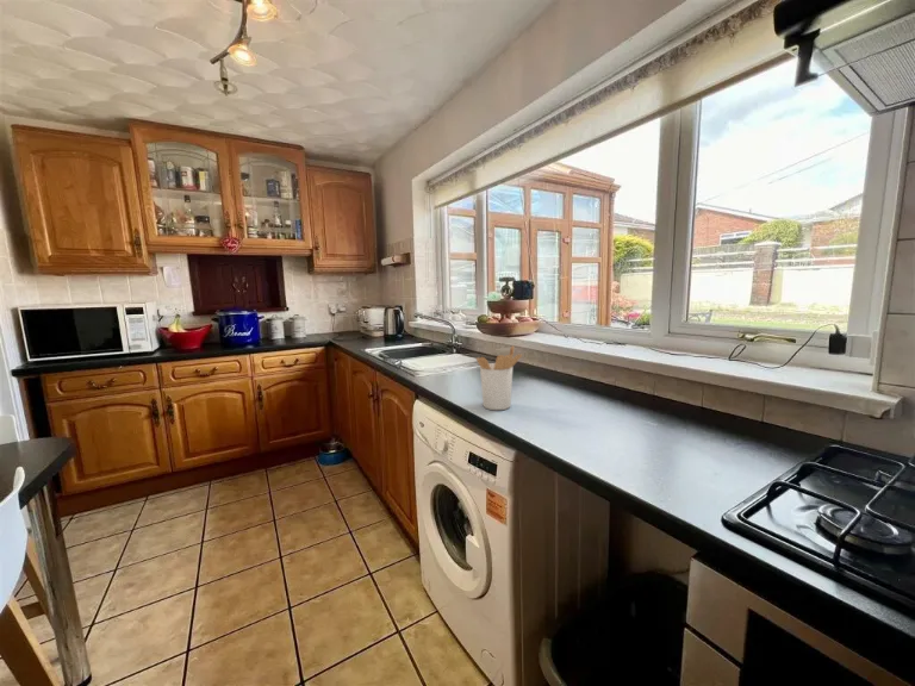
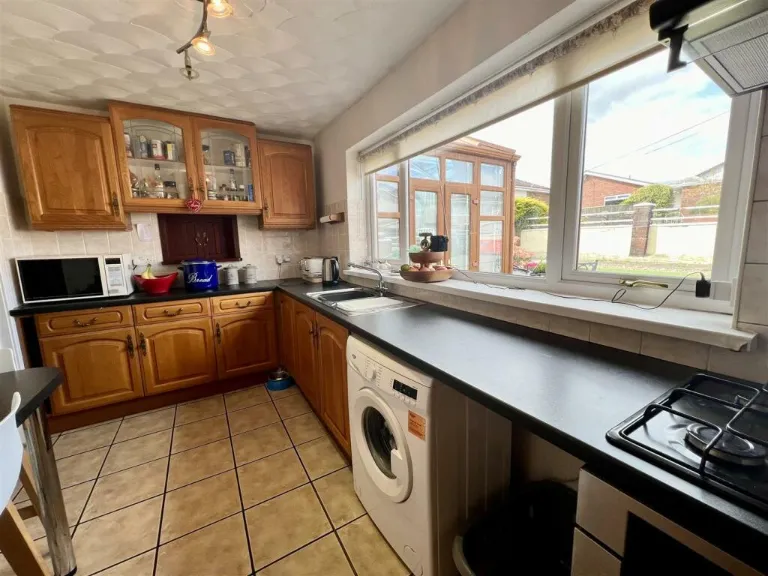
- utensil holder (500, 378)
